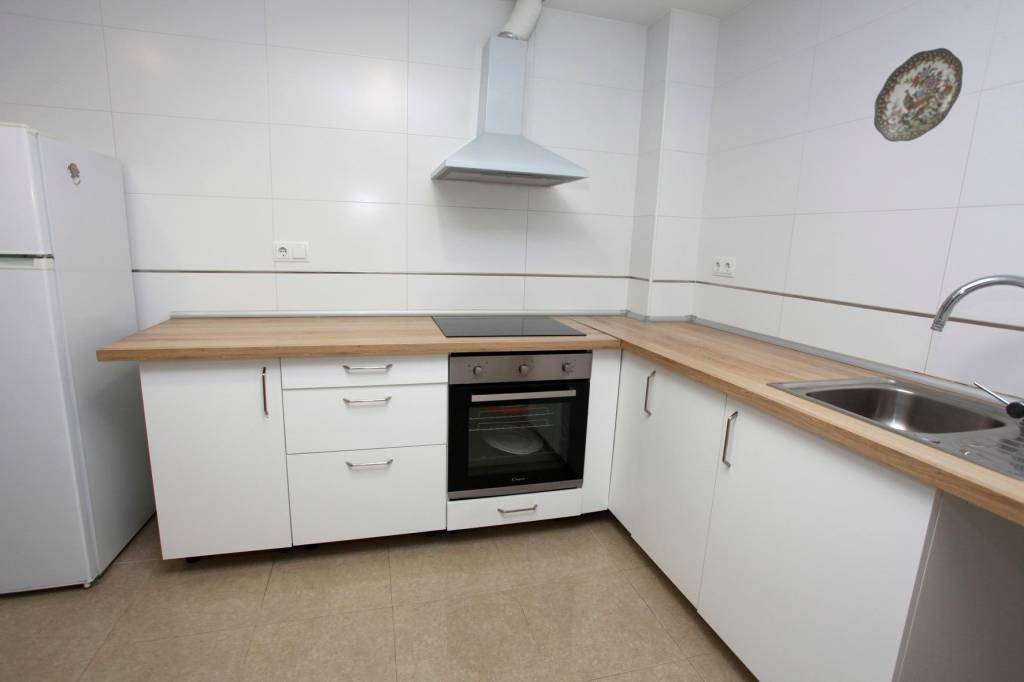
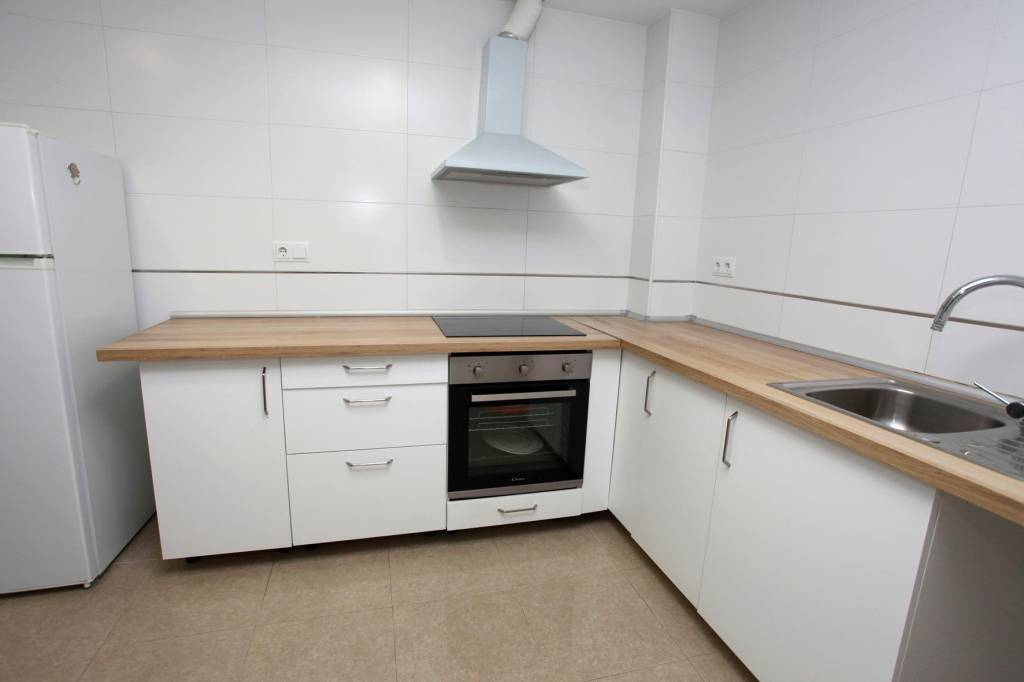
- decorative plate (917, 97)
